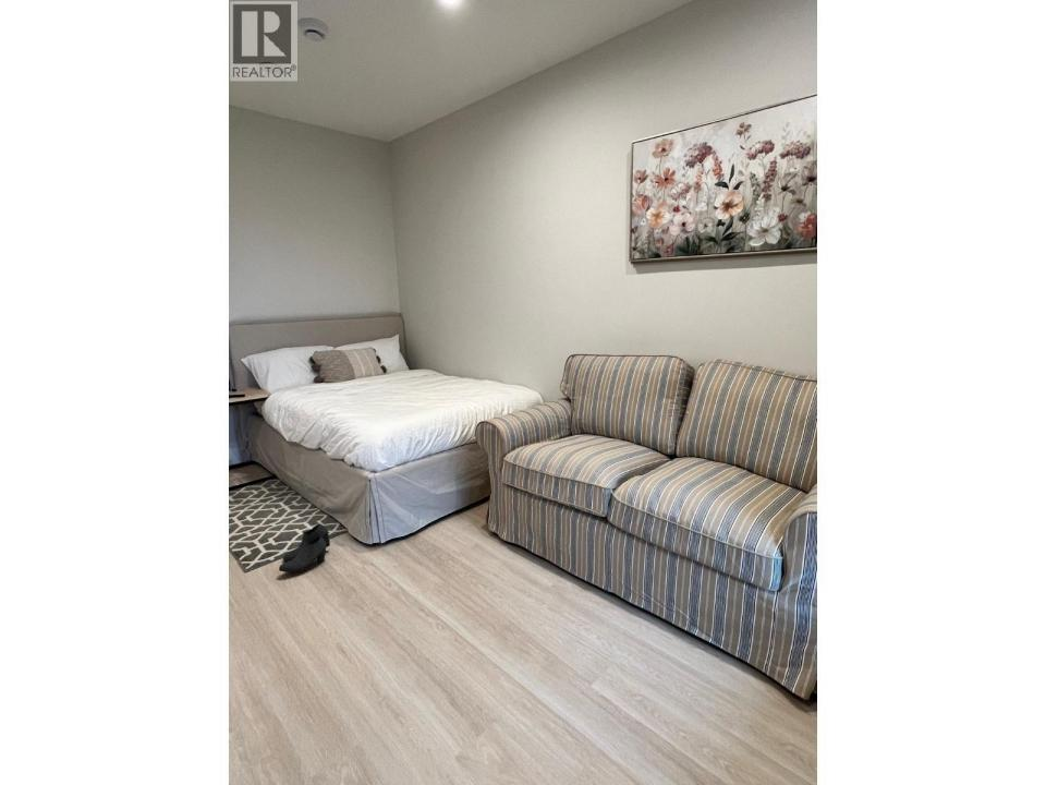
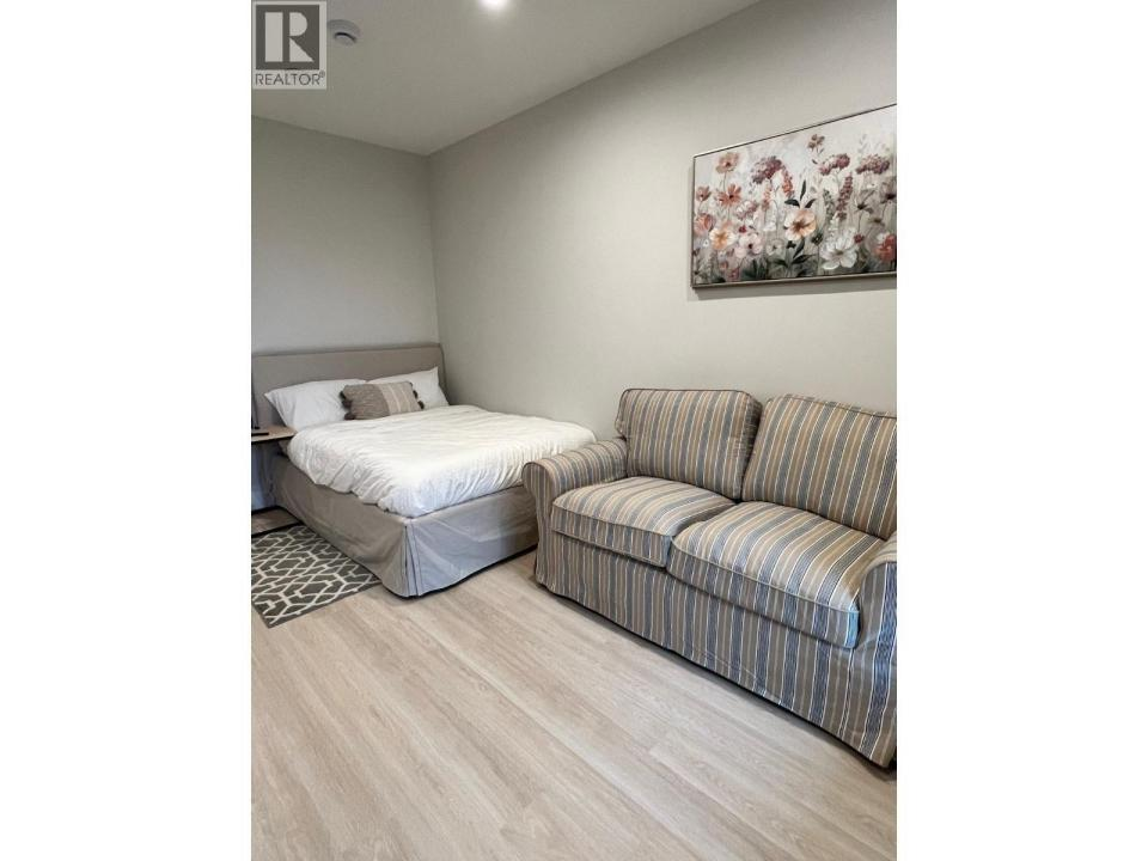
- shoe (303, 545)
